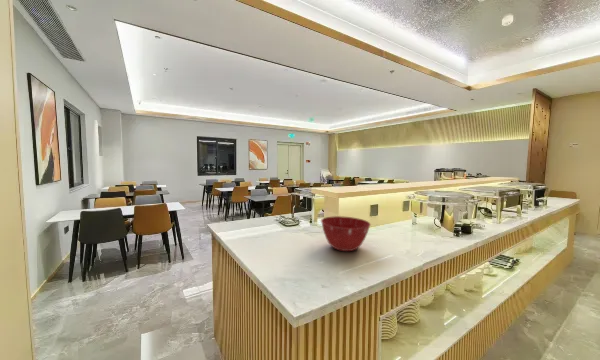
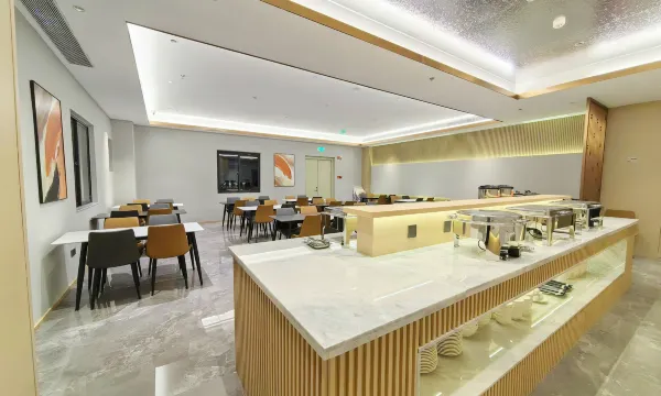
- mixing bowl (344, 234)
